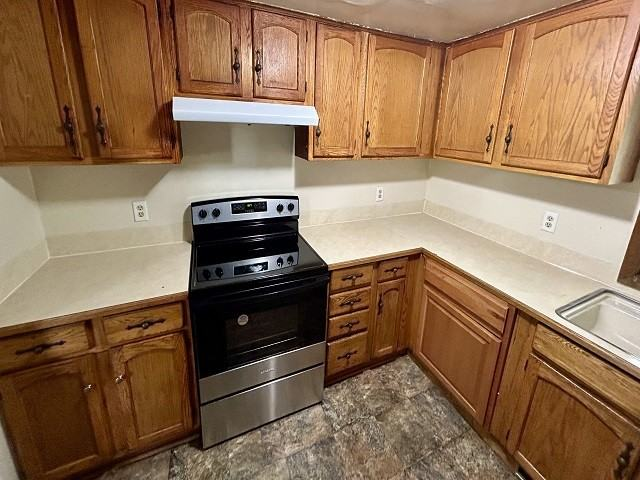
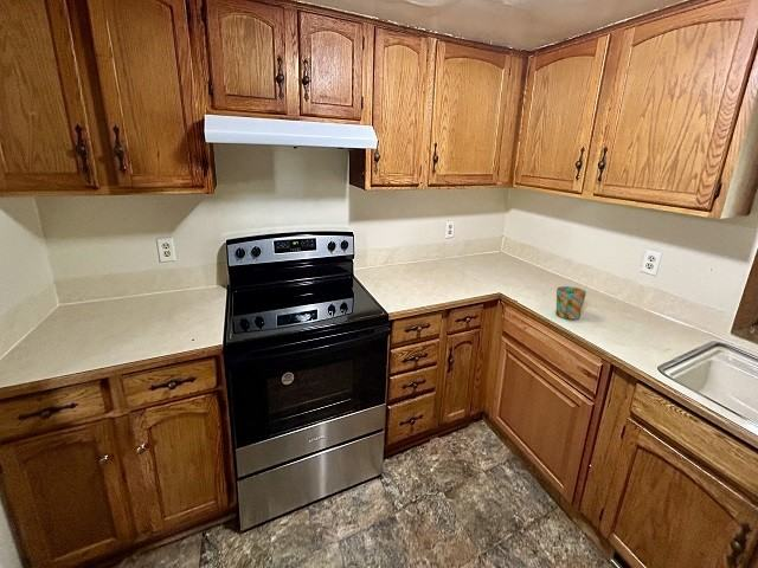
+ mug (567, 303)
